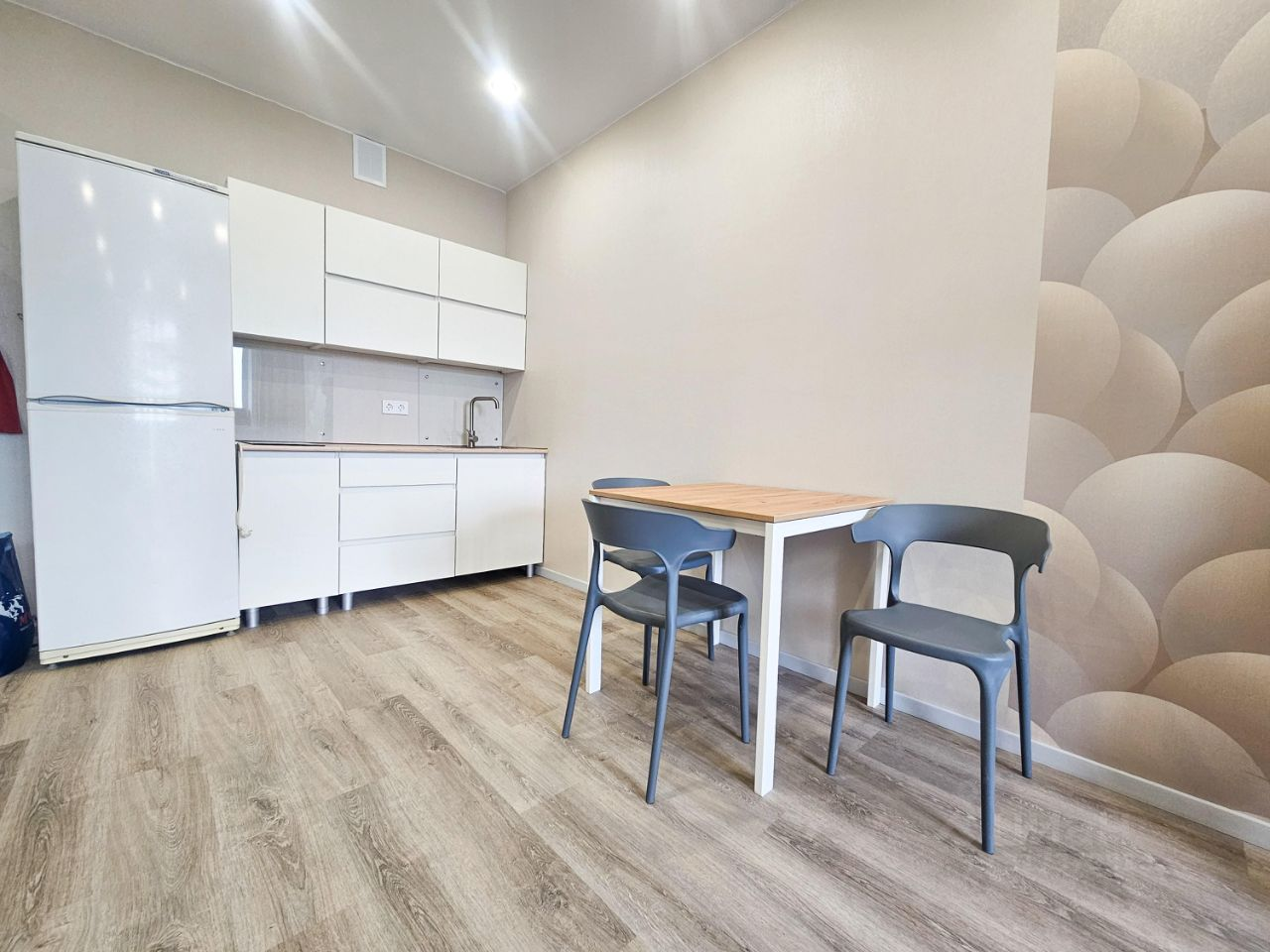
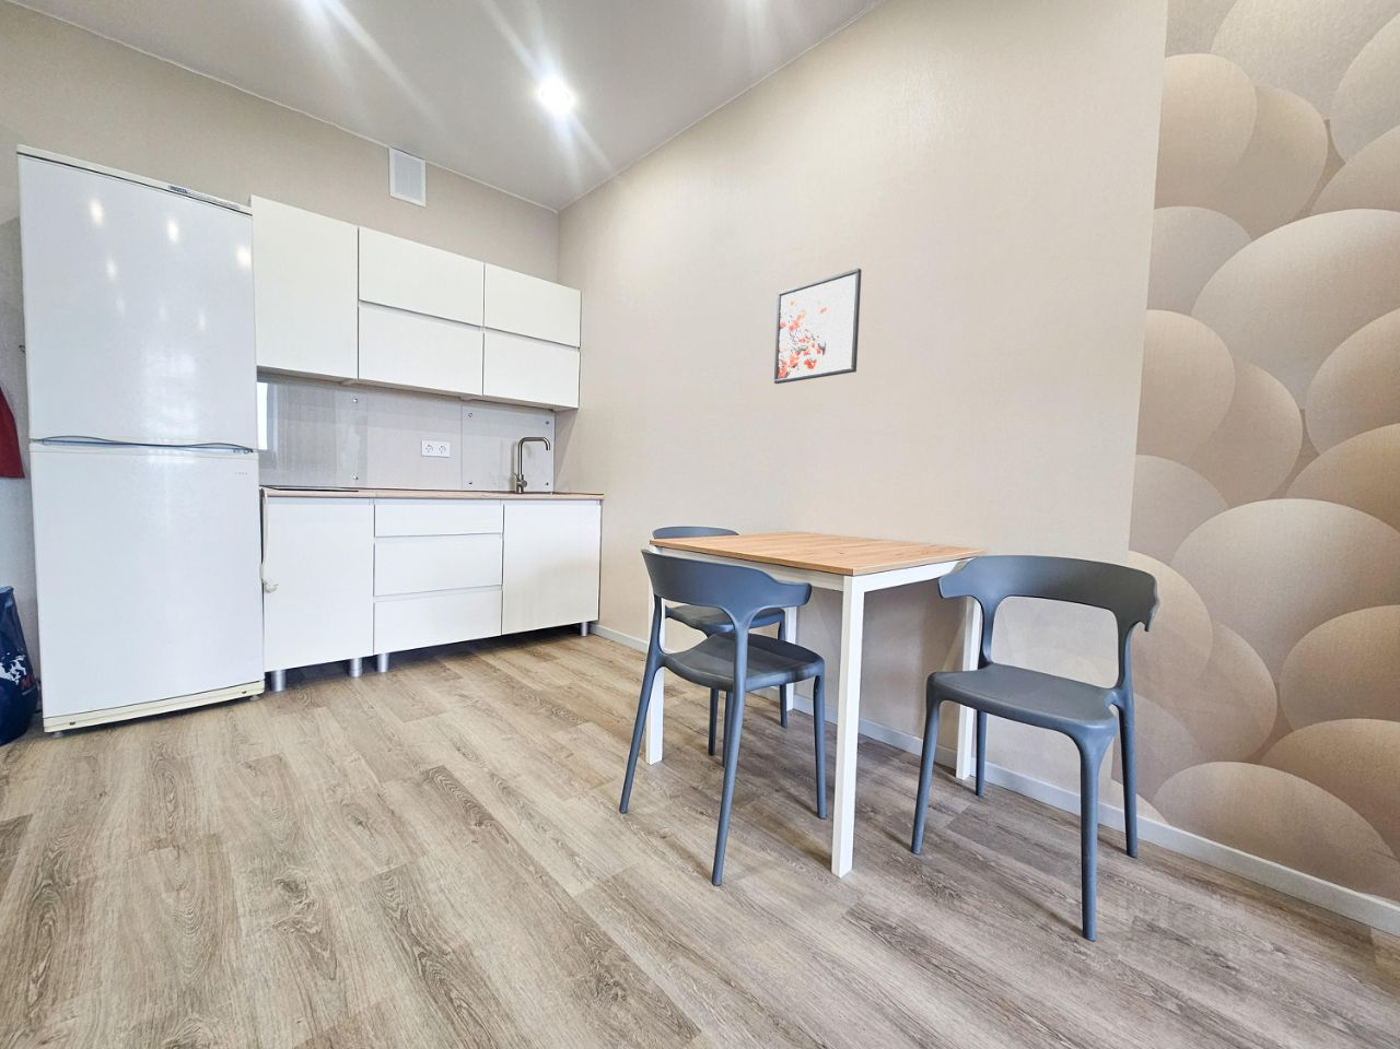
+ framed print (815, 329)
